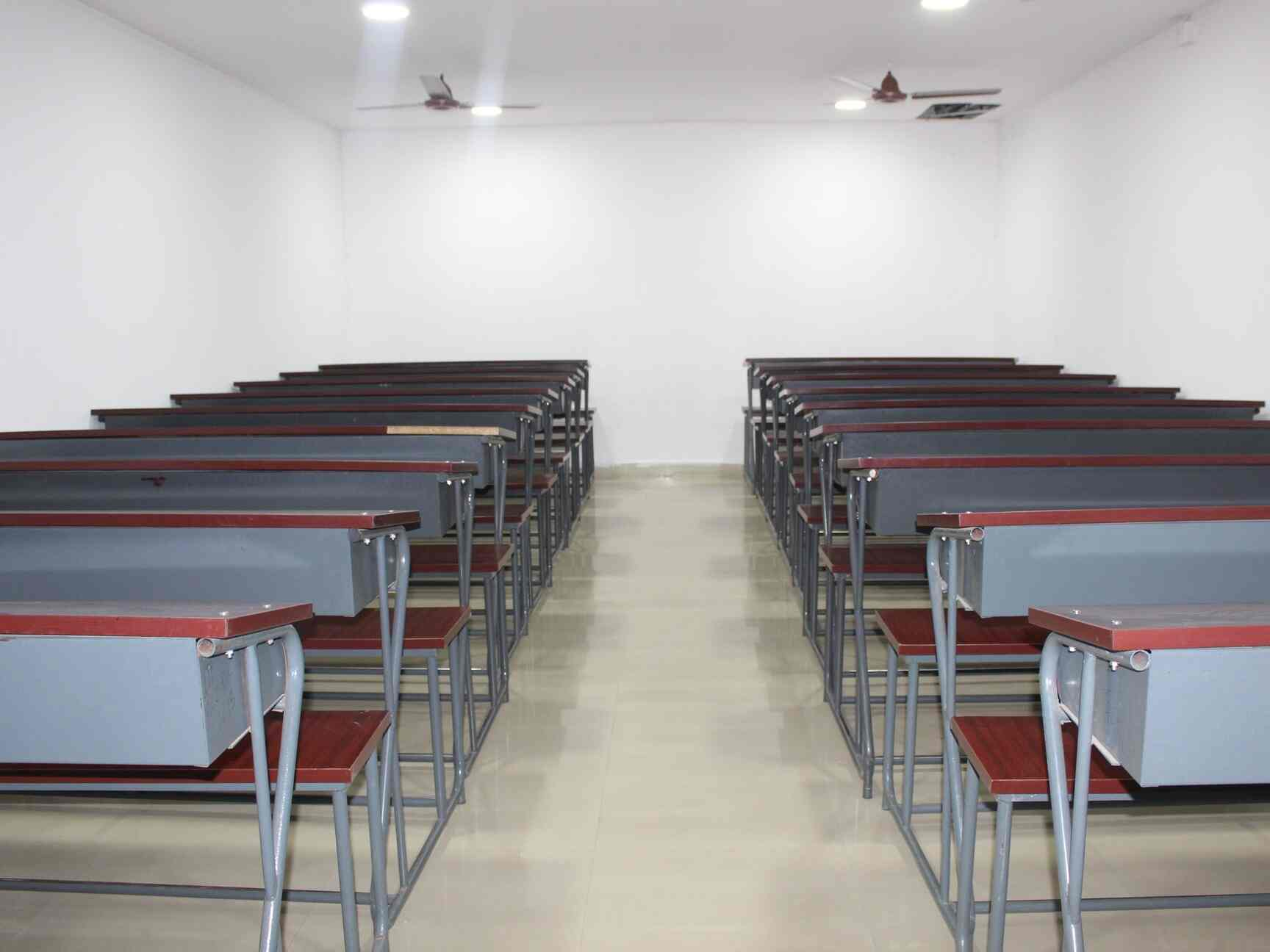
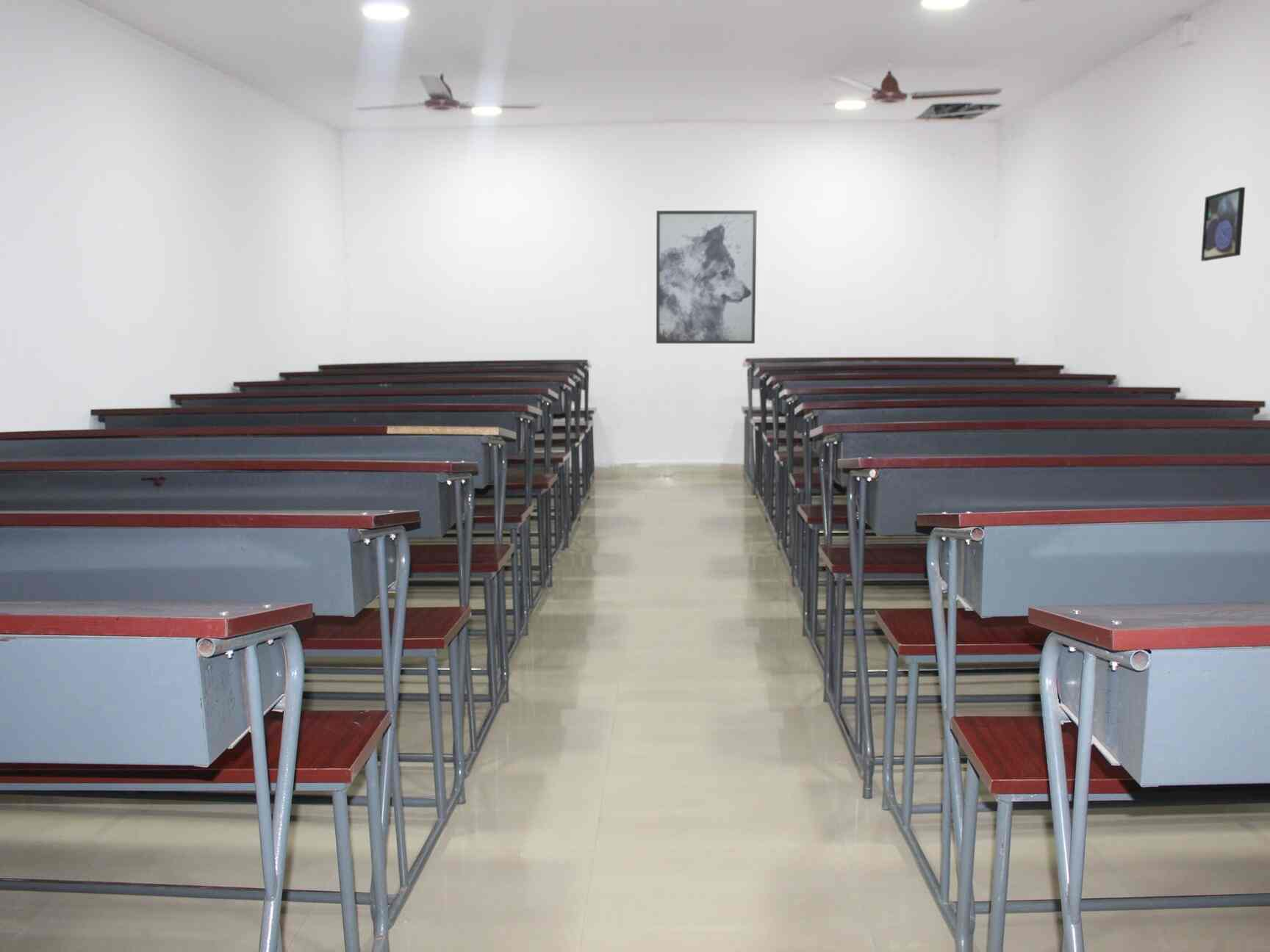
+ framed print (1222, 225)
+ wall art (706, 278)
